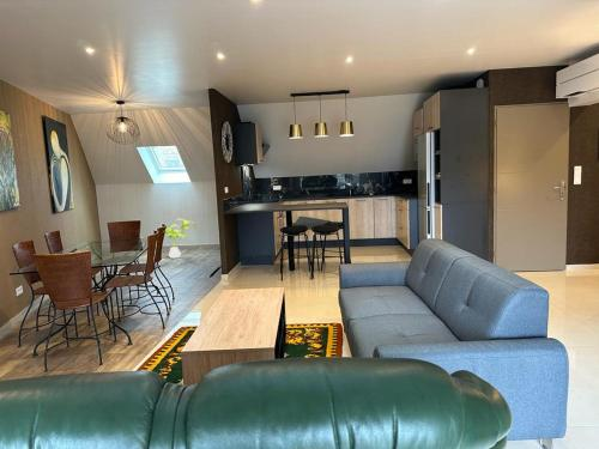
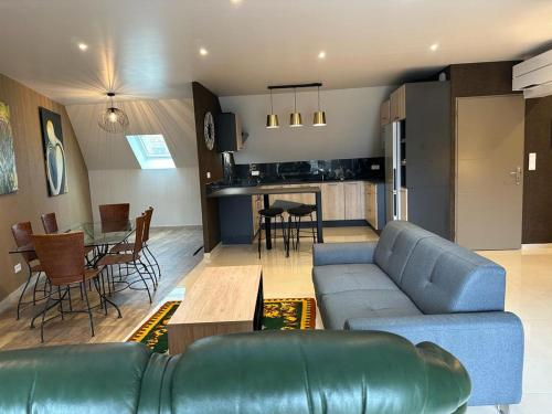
- house plant (180, 237)
